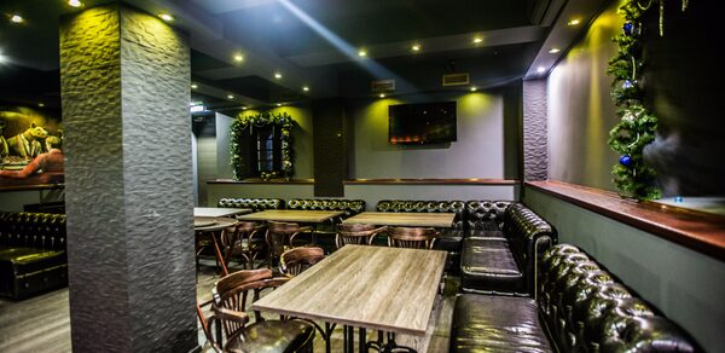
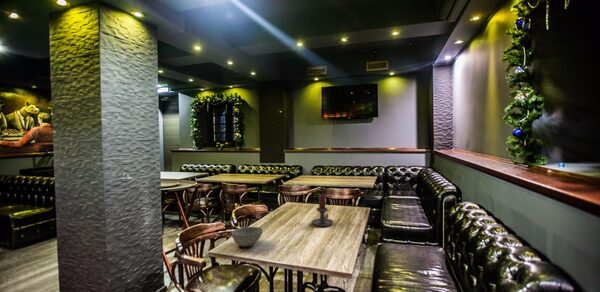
+ candle holder (323, 208)
+ bowl (247, 237)
